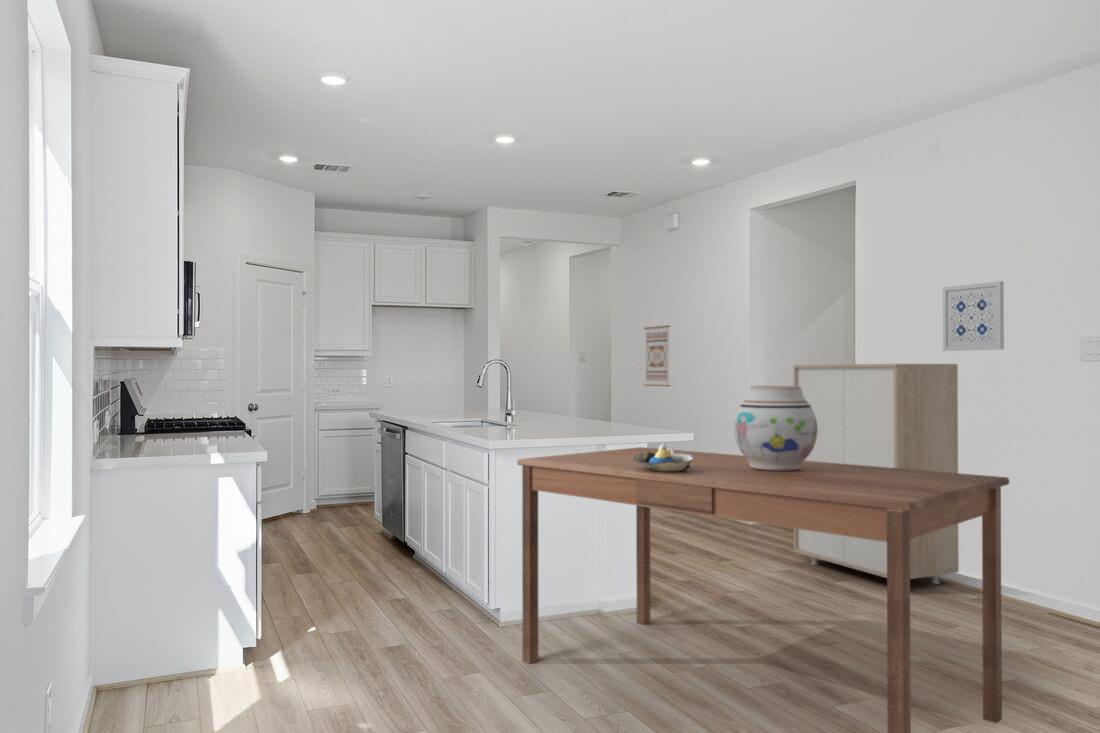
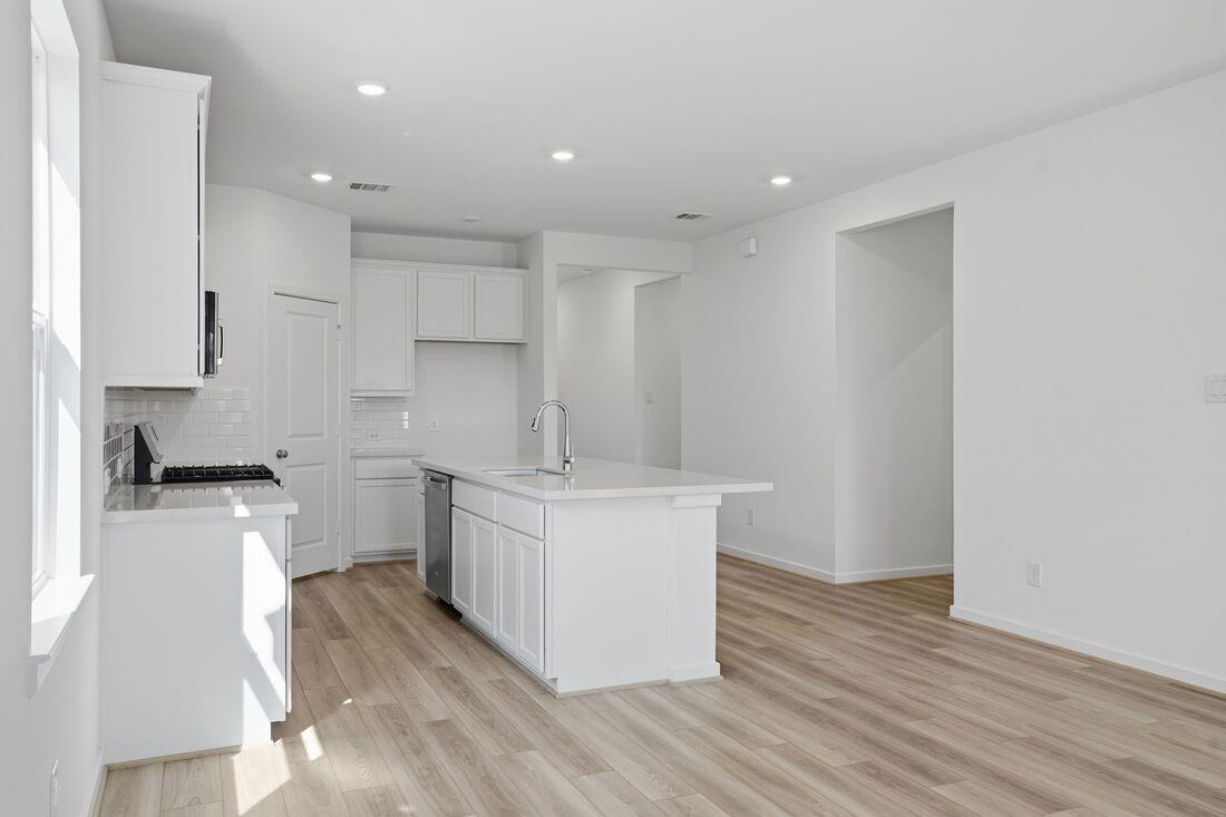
- wall art (972, 317)
- storage cabinet (873, 465)
- dining table (746, 521)
- wall art (656, 356)
- vase (775, 427)
- decorative bowl (658, 455)
